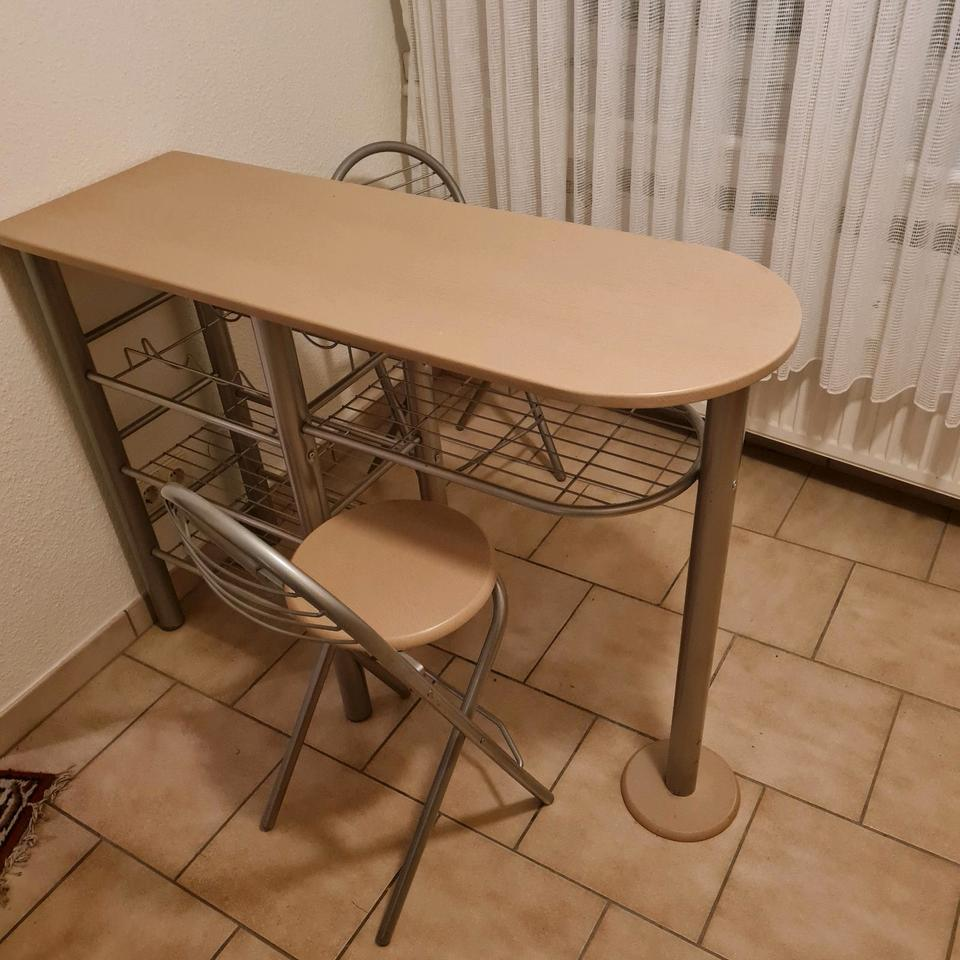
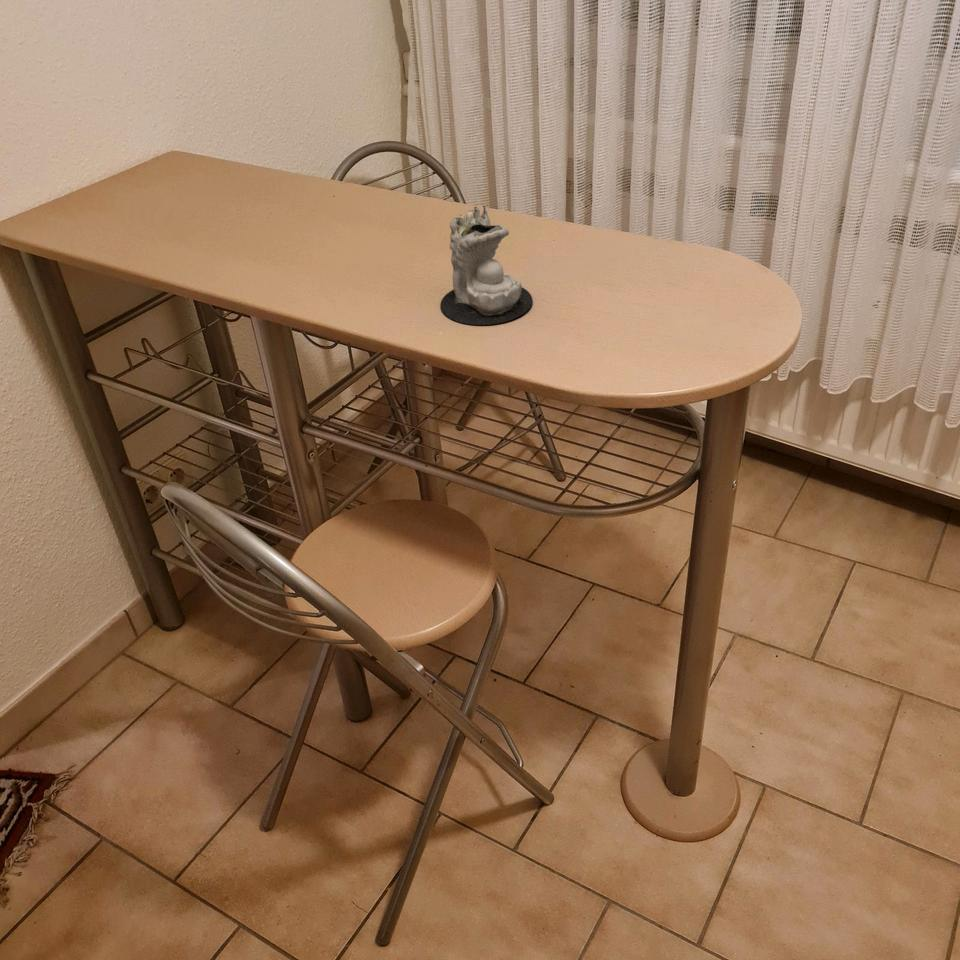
+ candle (483, 260)
